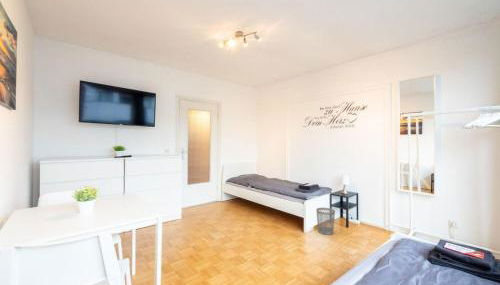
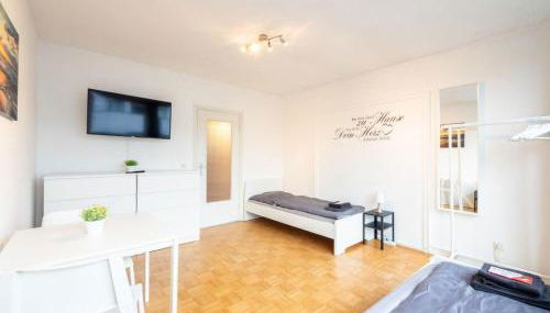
- wastebasket (325, 220)
